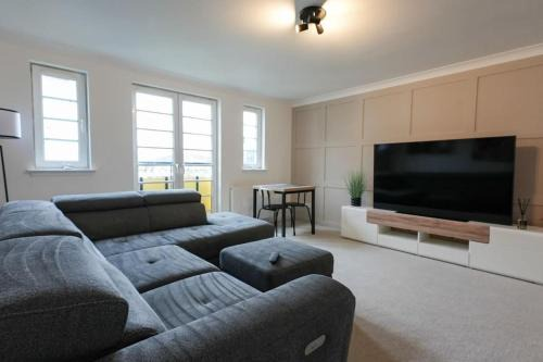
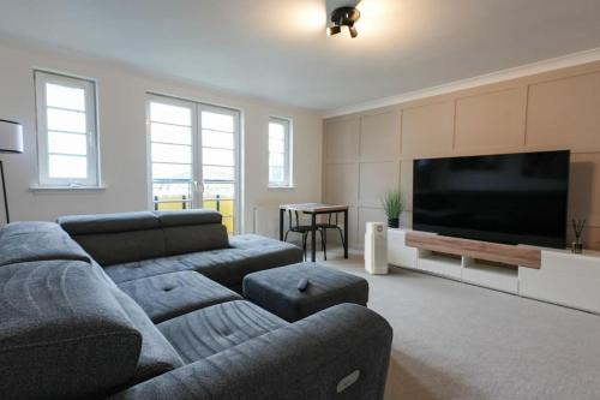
+ air purifier (374, 246)
